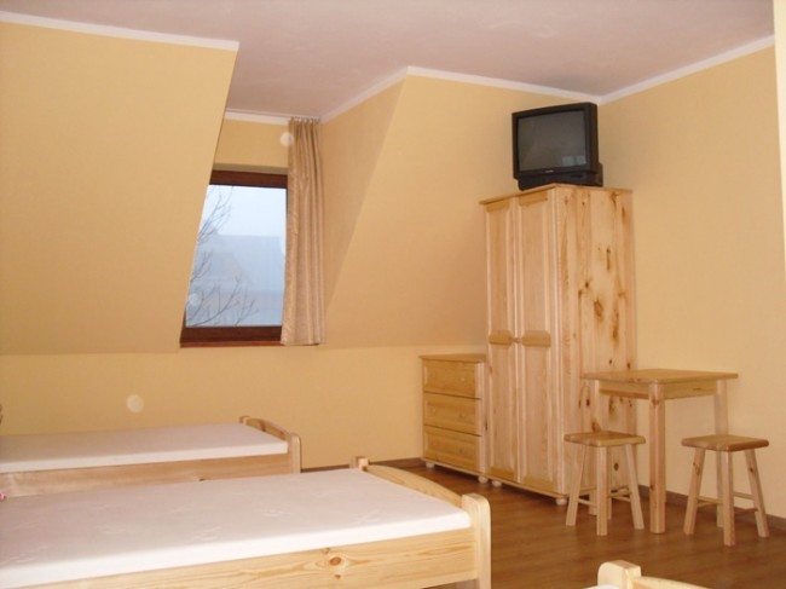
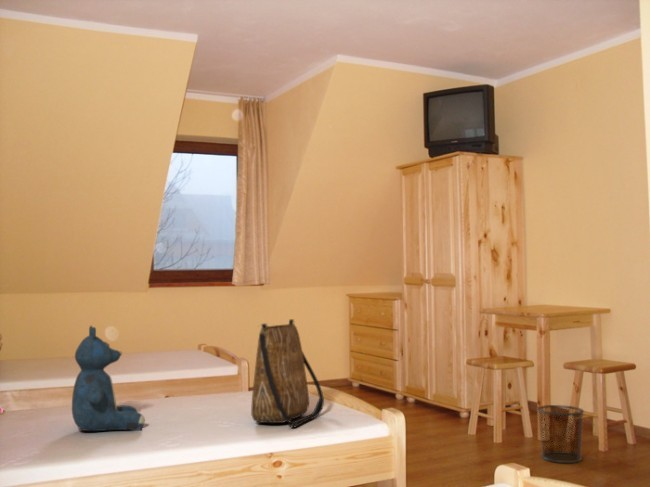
+ tote bag (284, 370)
+ waste bin (560, 433)
+ teddy bear (108, 377)
